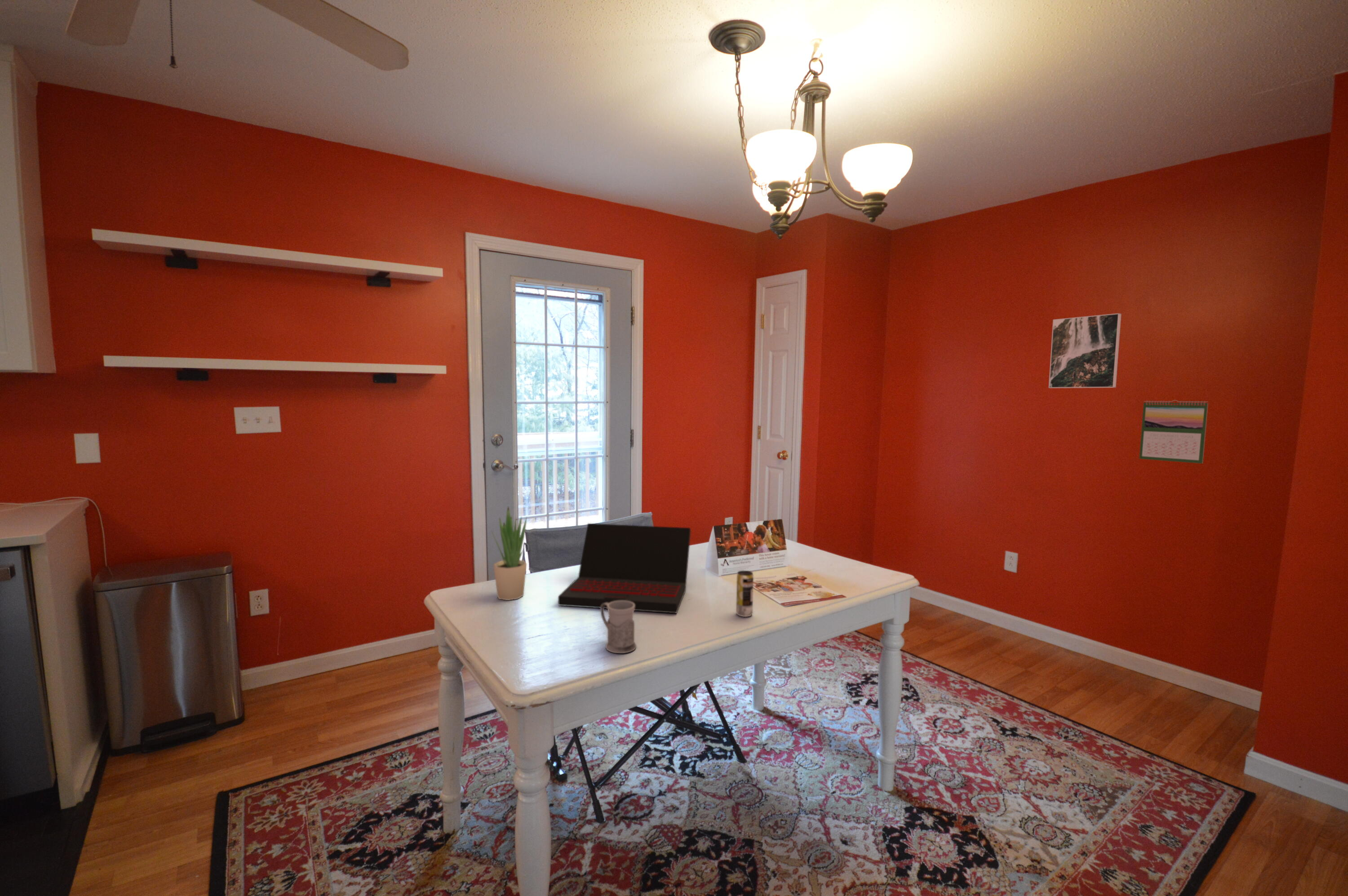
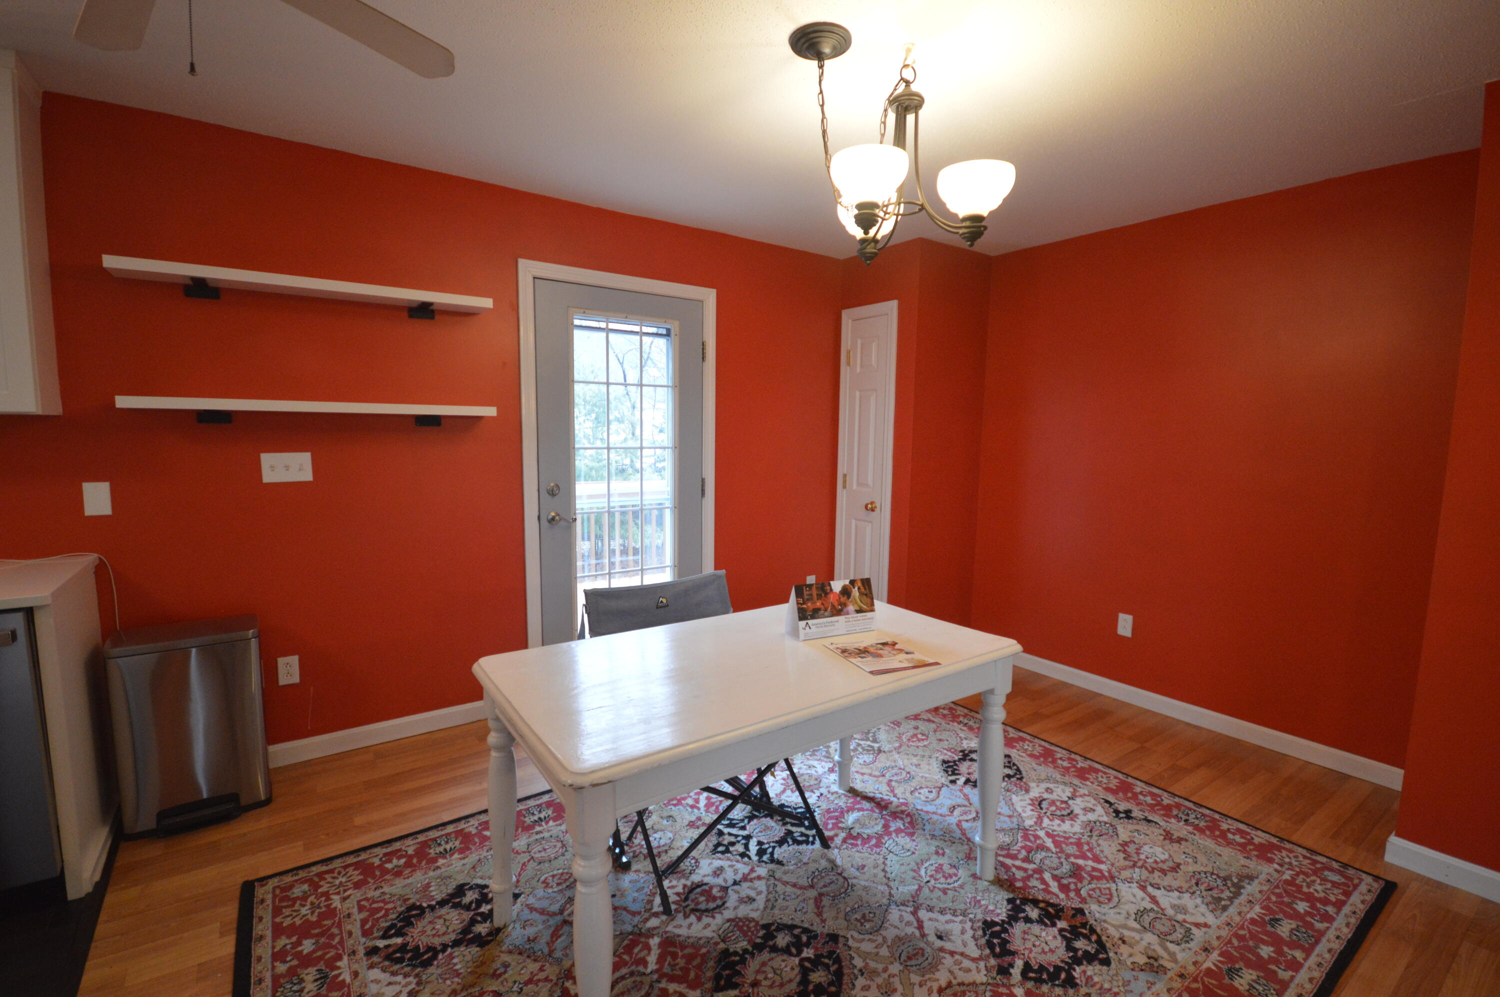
- beverage can (745, 593)
- calendar (1172, 430)
- potted plant (513, 550)
- laptop (629, 563)
- mug (616, 623)
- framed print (1083, 352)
